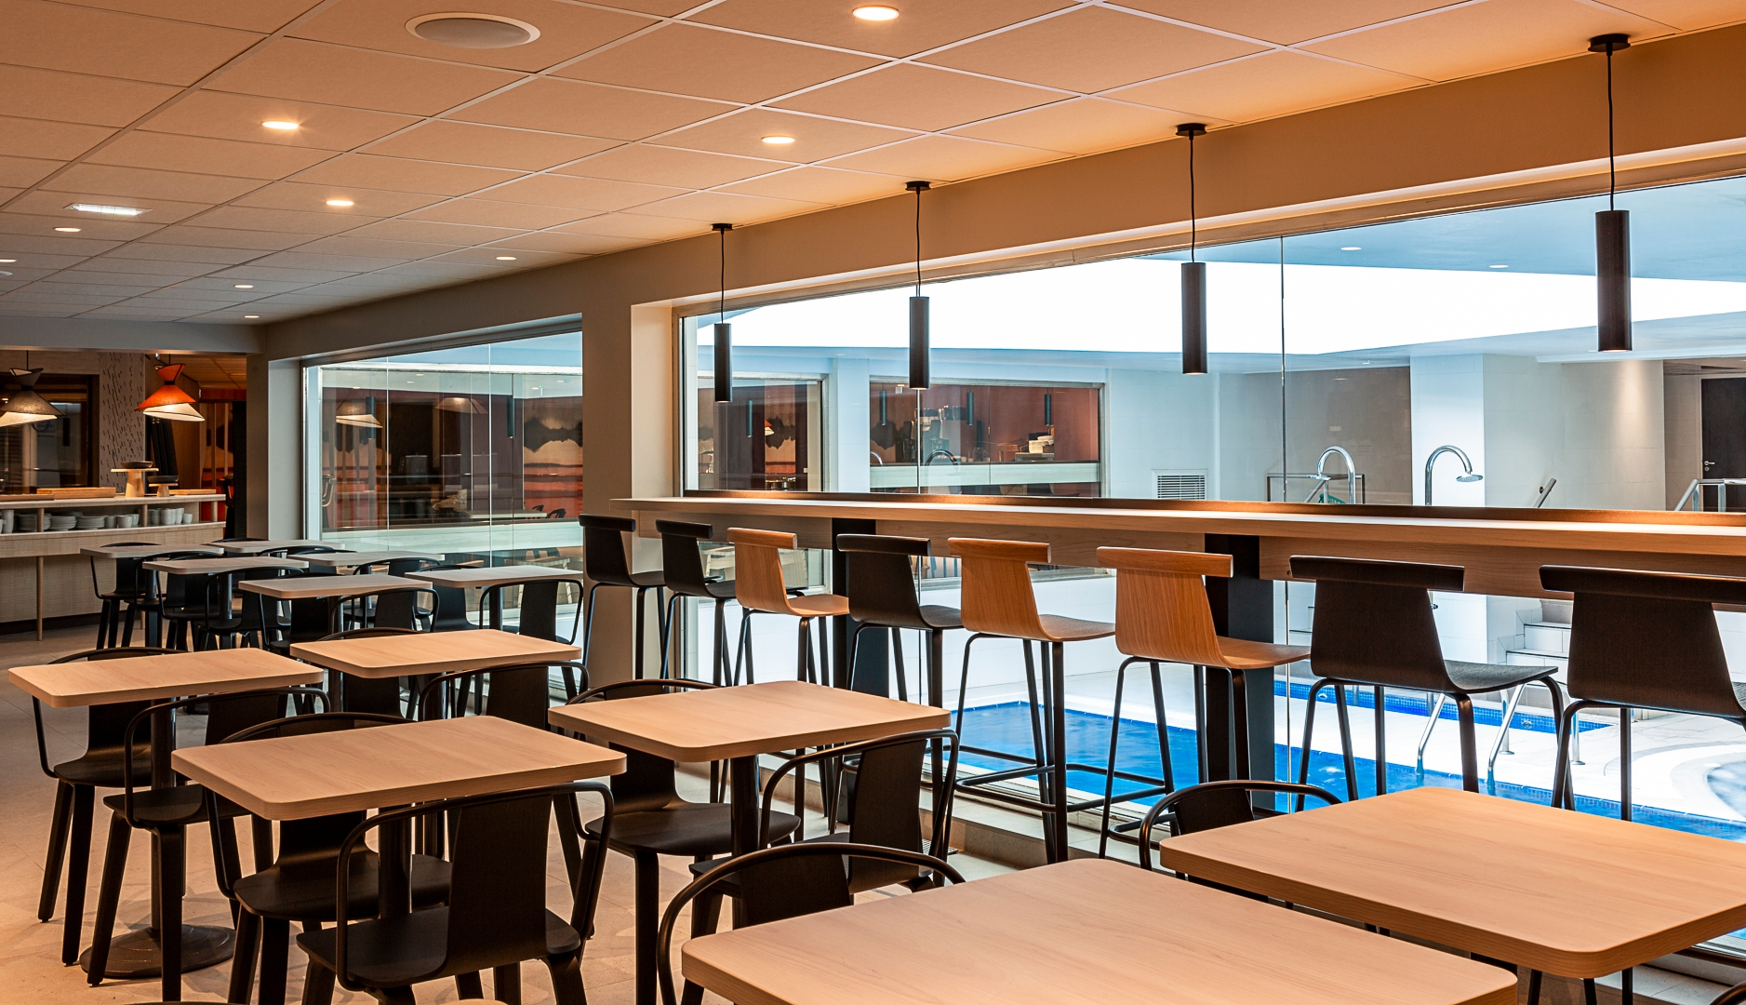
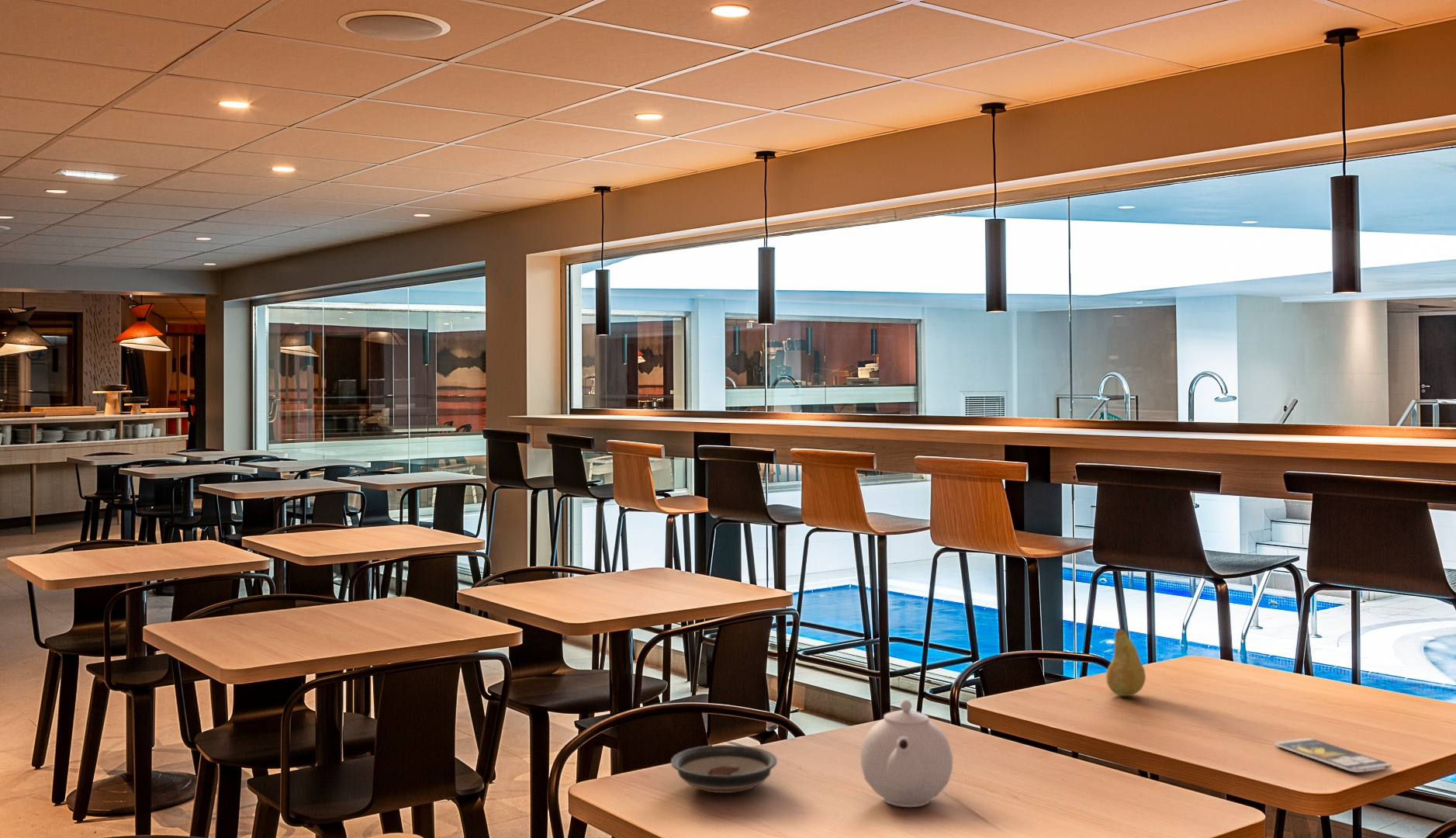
+ teapot (906, 750)
+ saucer (724, 772)
+ smartphone (1331, 755)
+ fruit (1126, 660)
